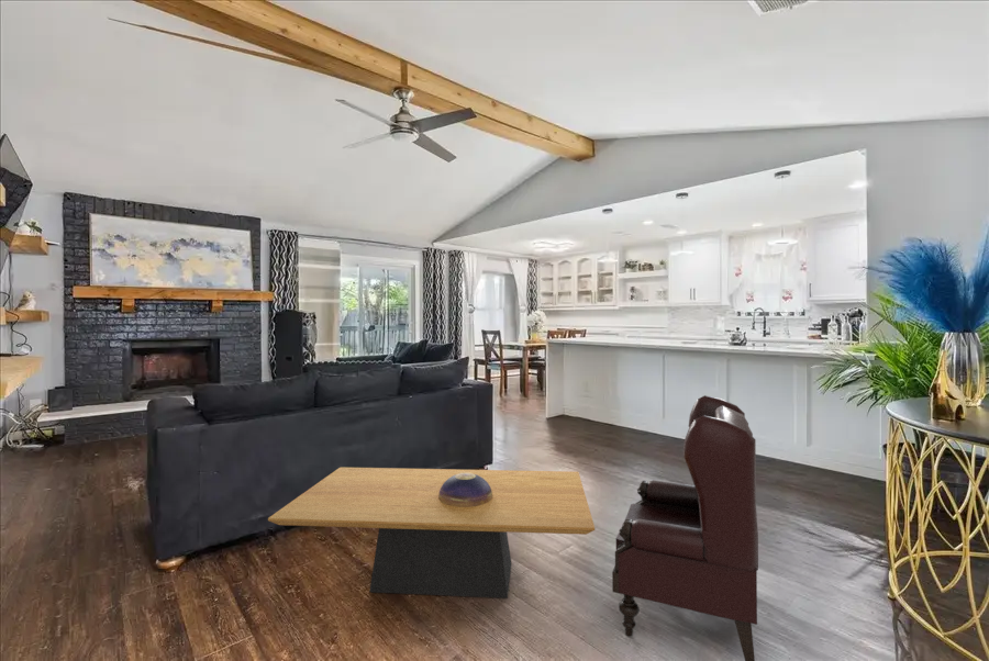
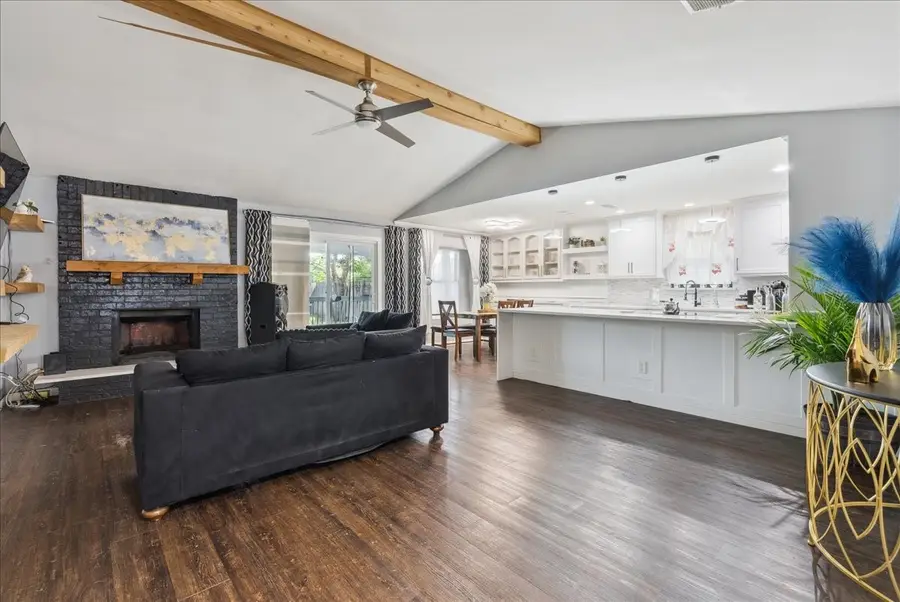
- armchair (684, 506)
- coffee table (444, 534)
- decorative bowl (465, 484)
